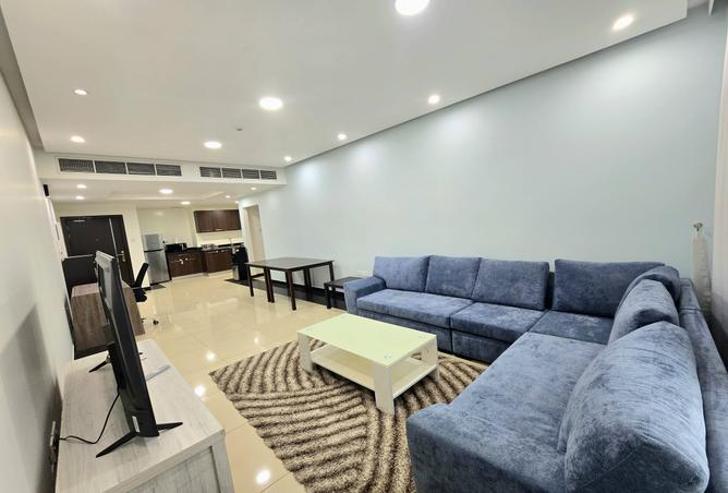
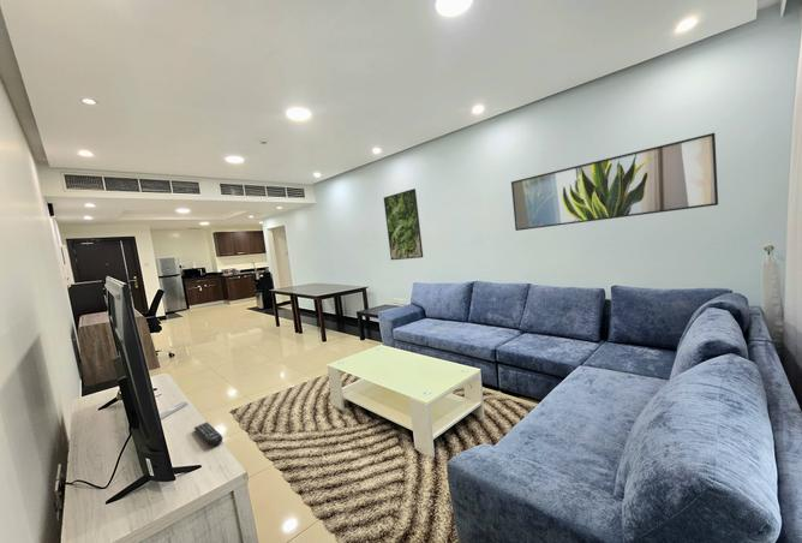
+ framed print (595, 191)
+ remote control (208, 432)
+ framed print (402, 226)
